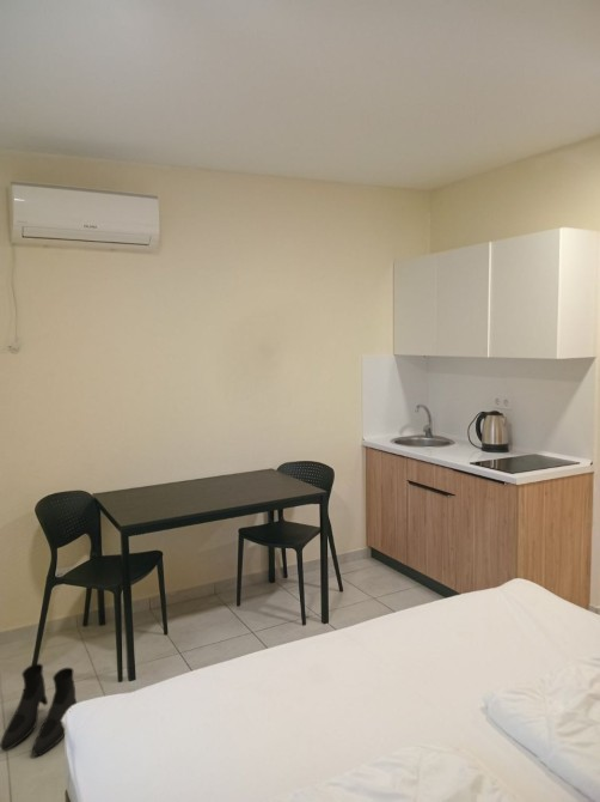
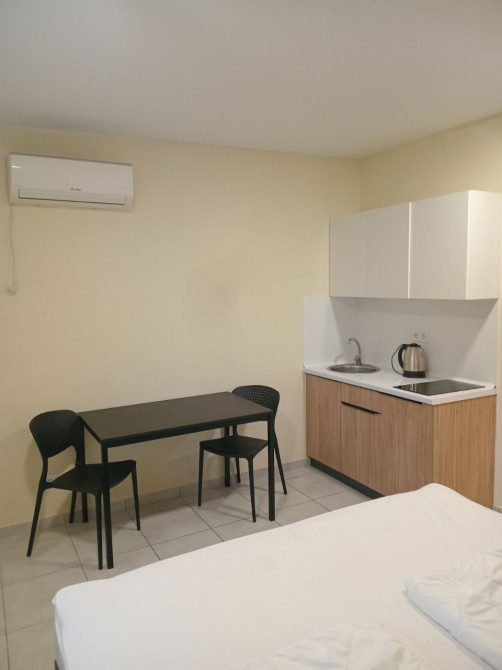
- boots (38, 703)
